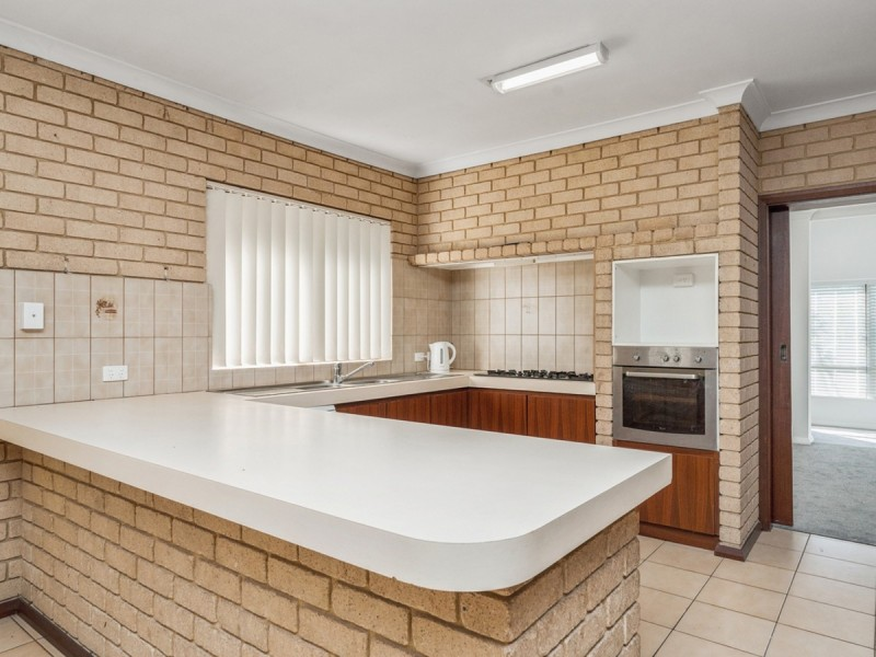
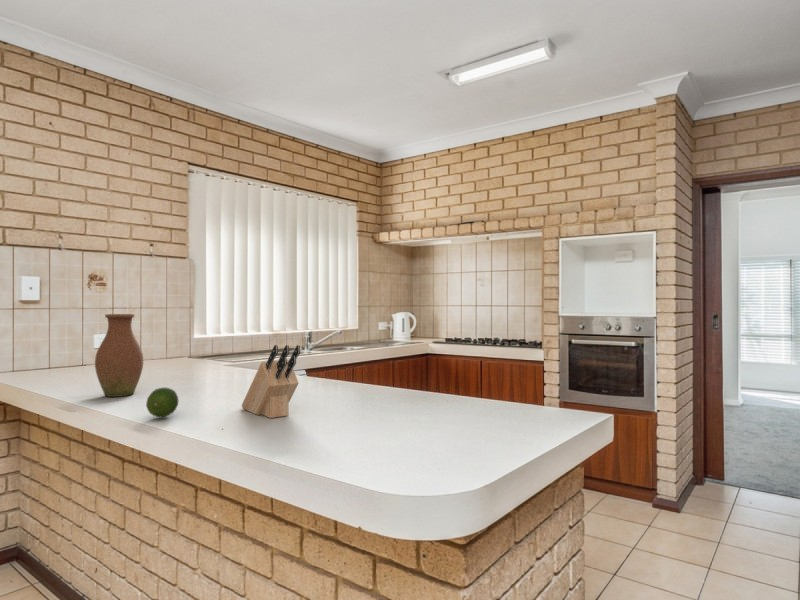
+ vase (119, 354)
+ fruit (162, 402)
+ knife block (271, 377)
